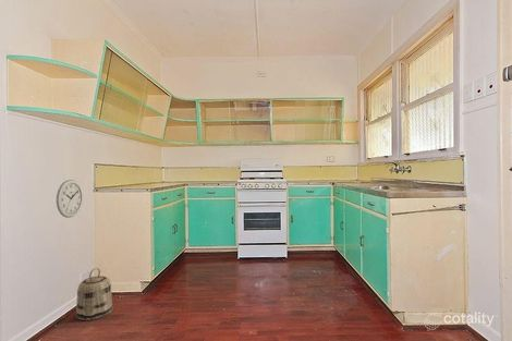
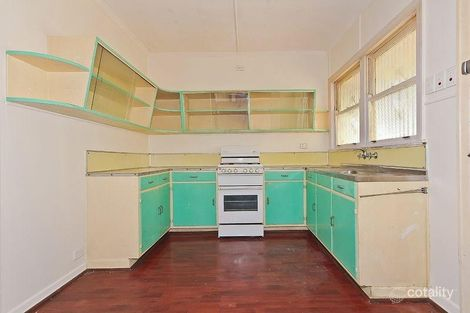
- basket (95, 290)
- wall clock (71, 198)
